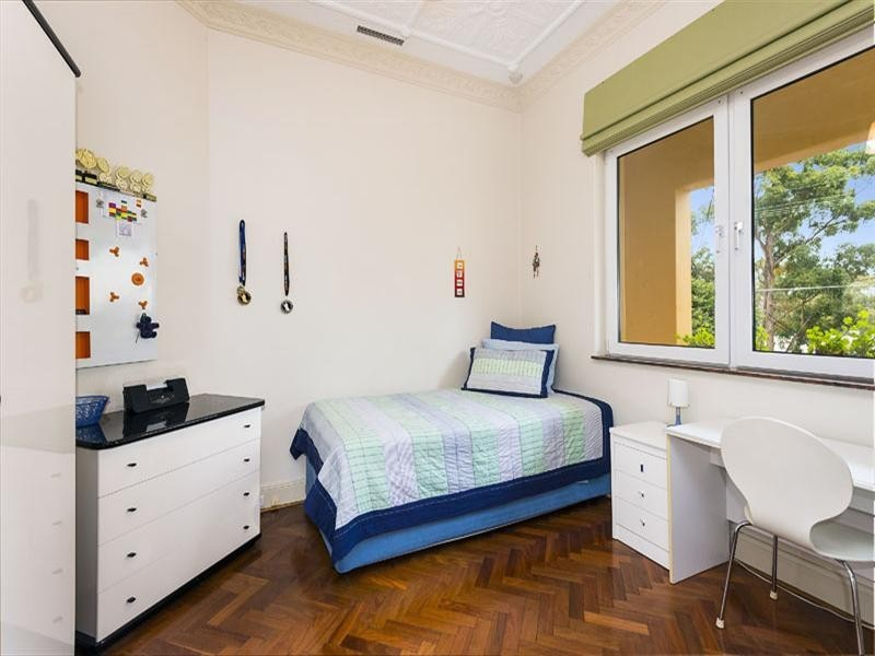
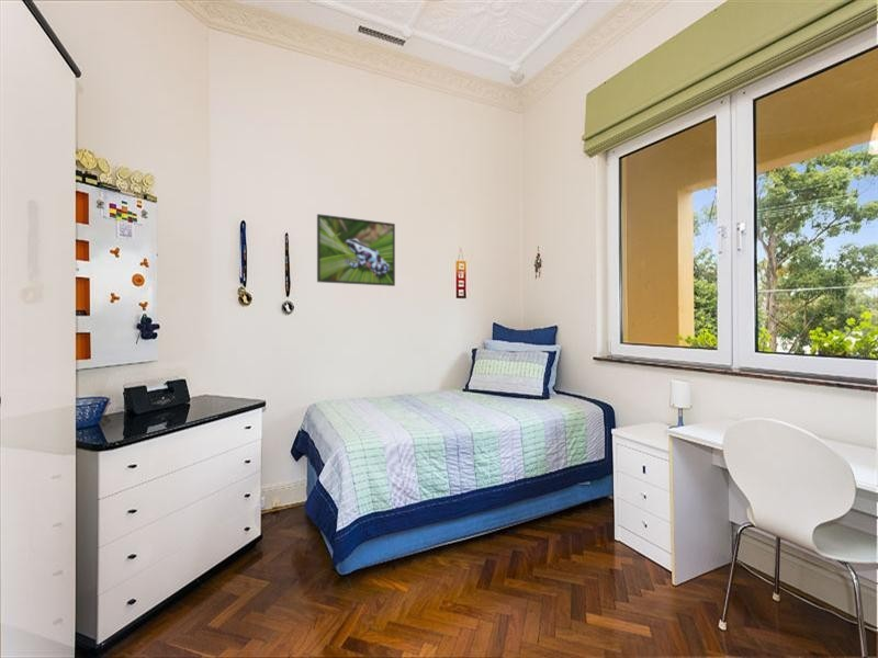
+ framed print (357, 251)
